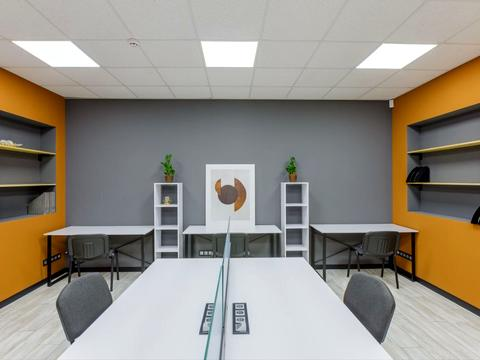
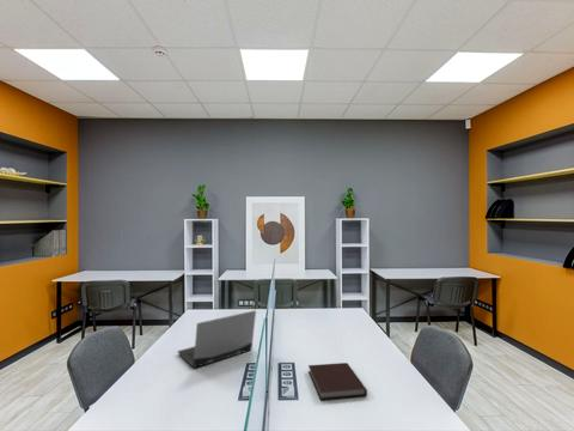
+ laptop computer (216, 332)
+ notebook (335, 380)
